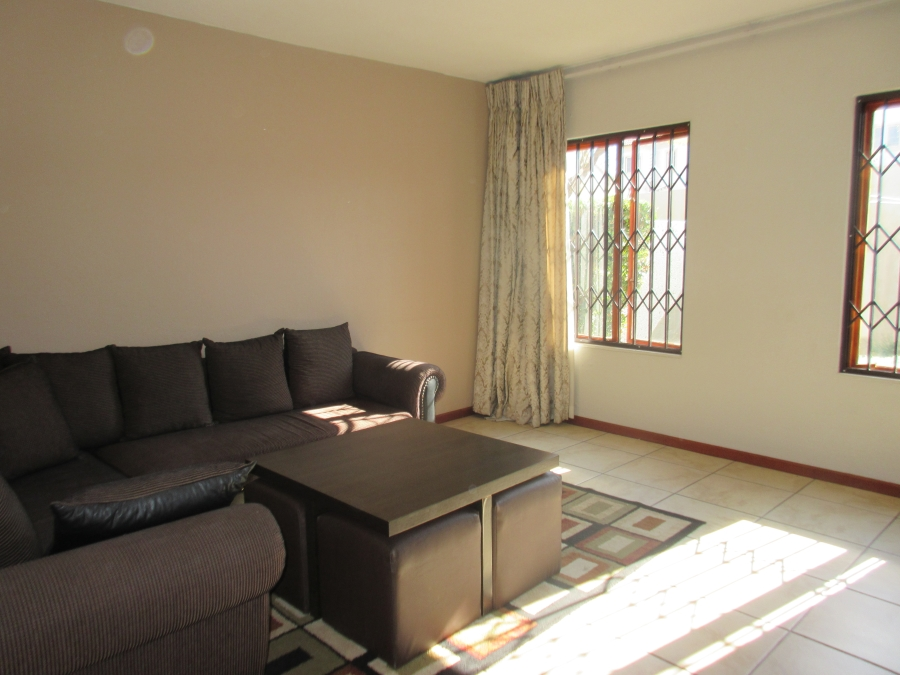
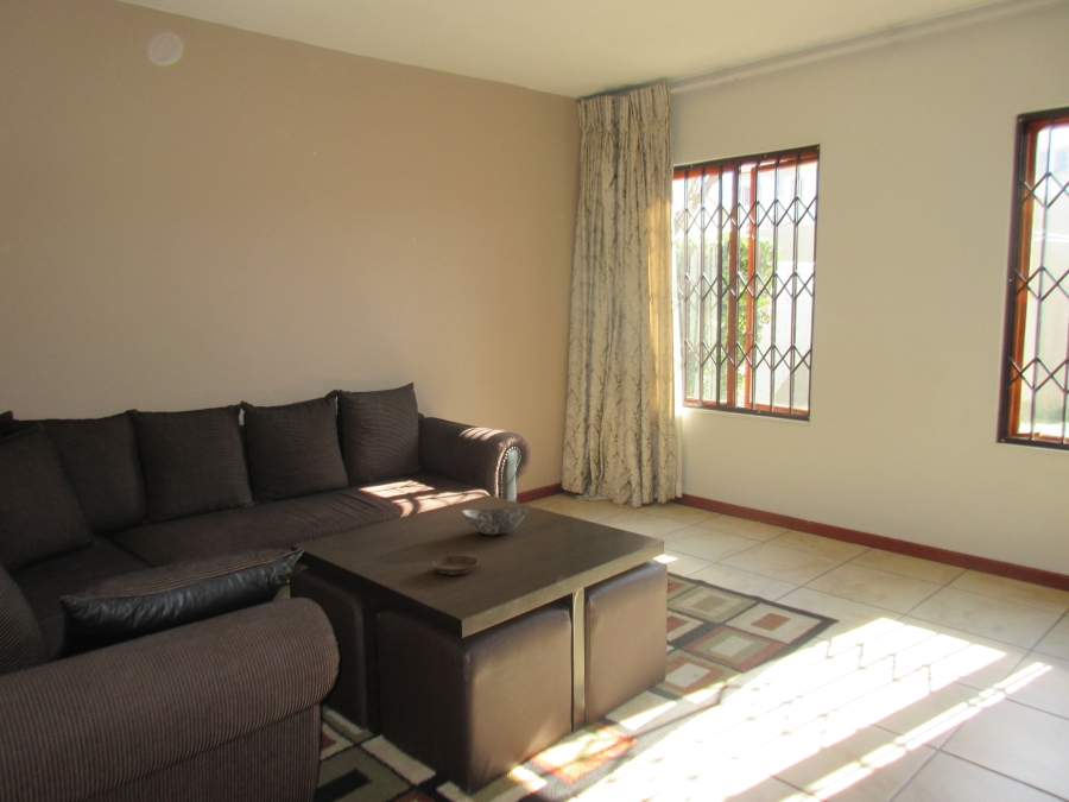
+ saucer (455, 566)
+ decorative bowl (494, 520)
